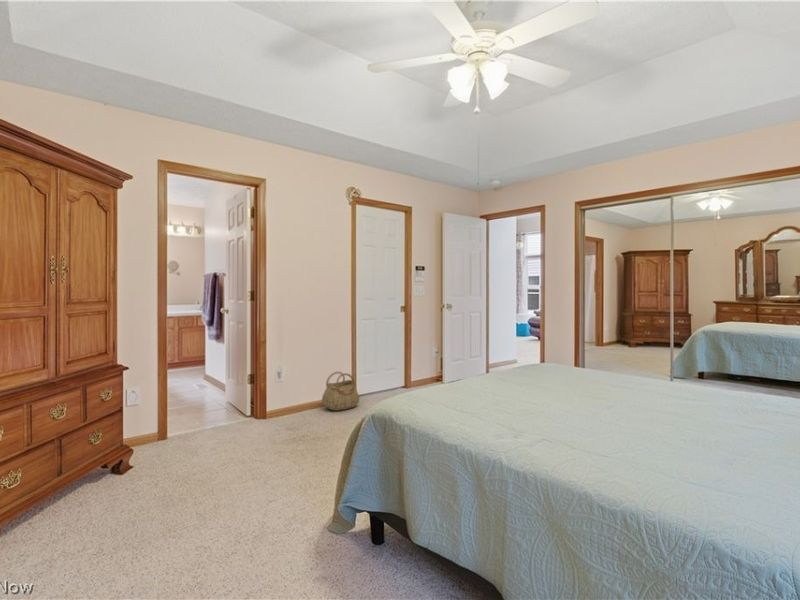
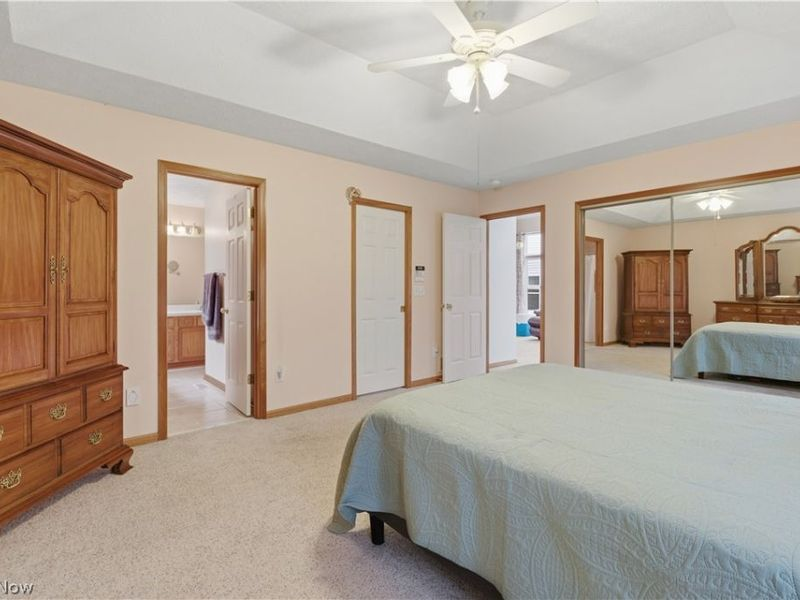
- basket (340, 390)
